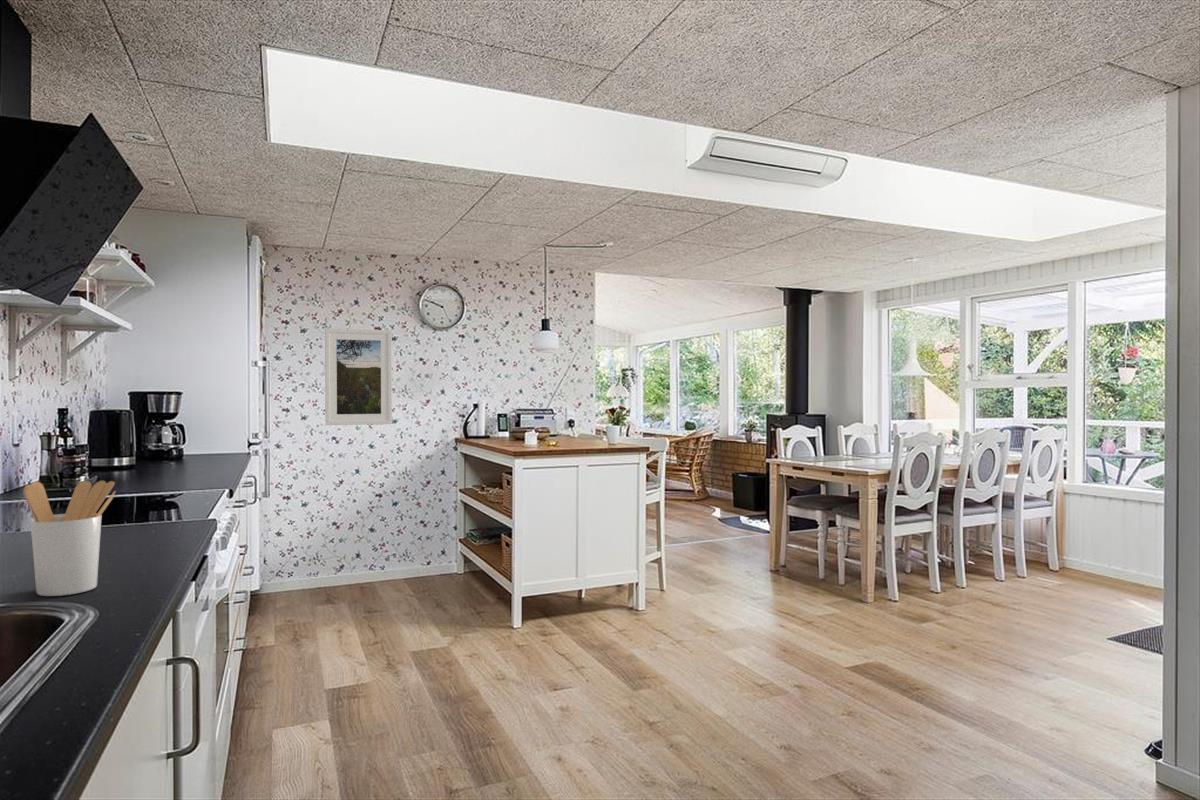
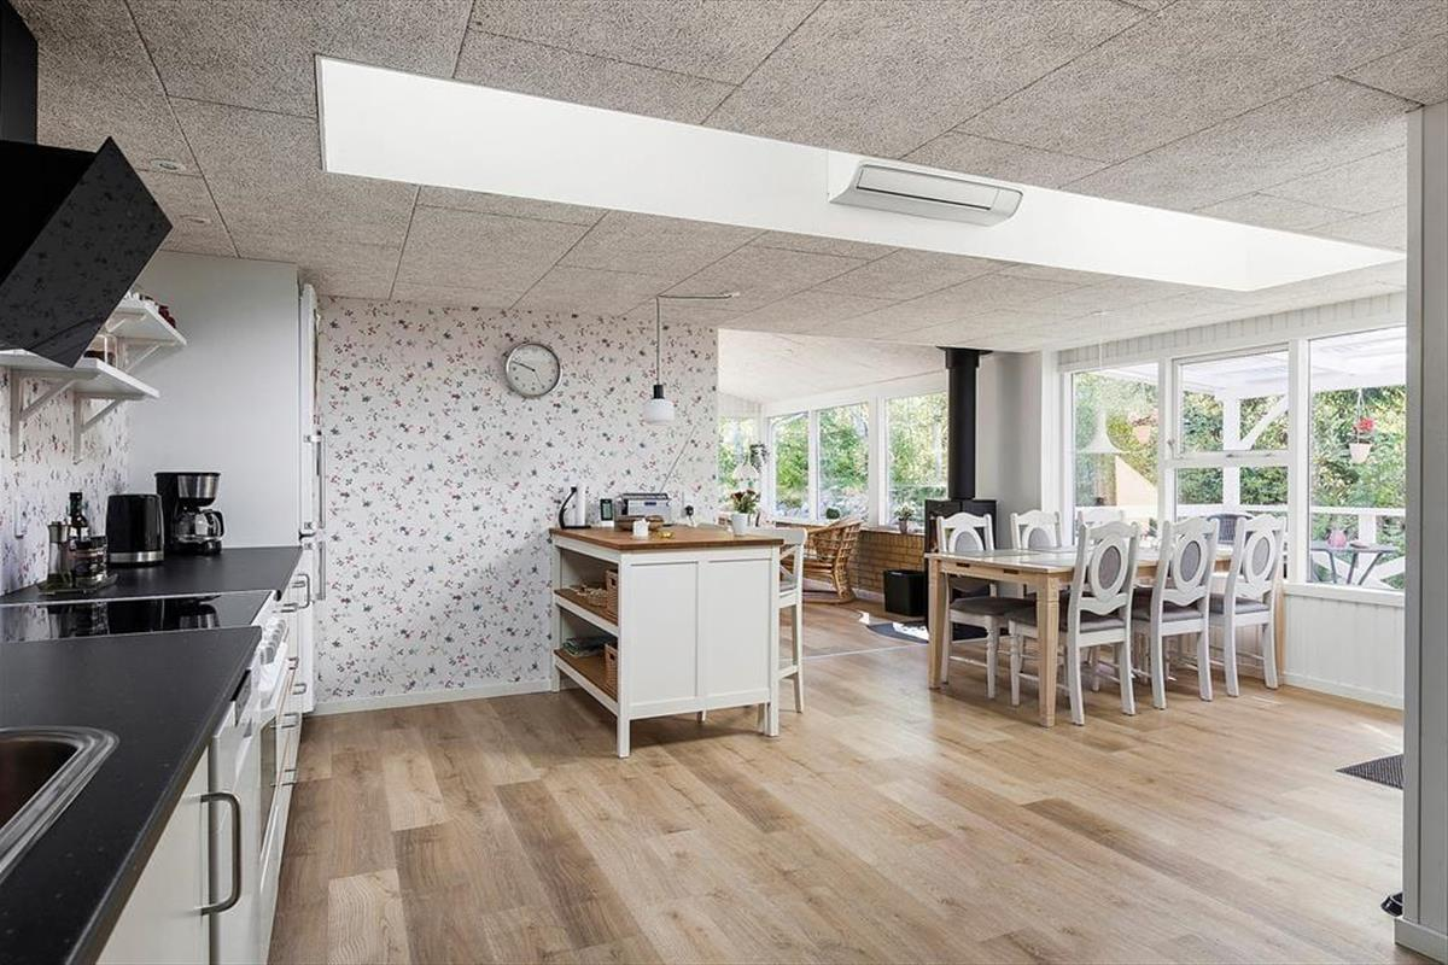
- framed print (359, 377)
- utensil holder (76, 532)
